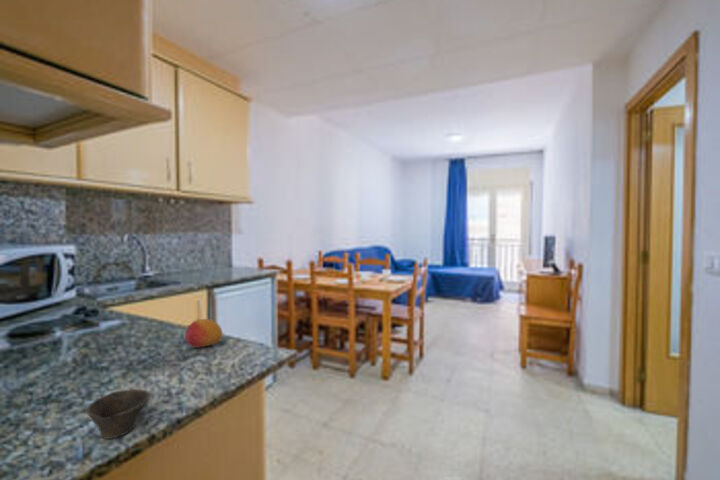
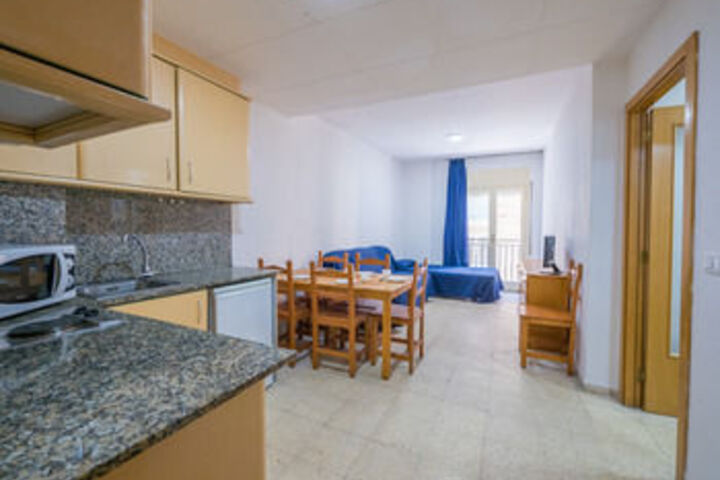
- cup (120, 413)
- fruit (204, 332)
